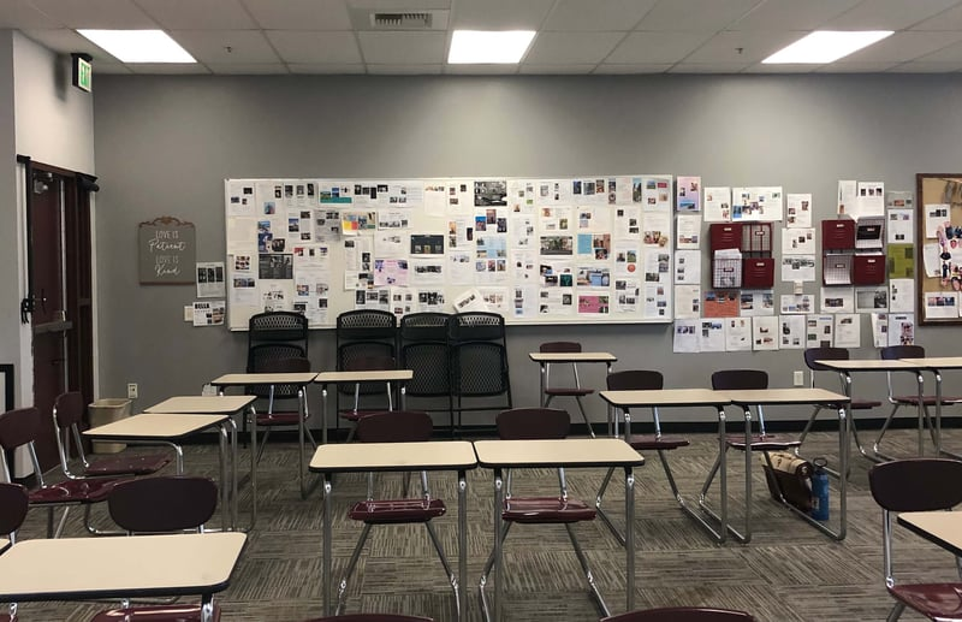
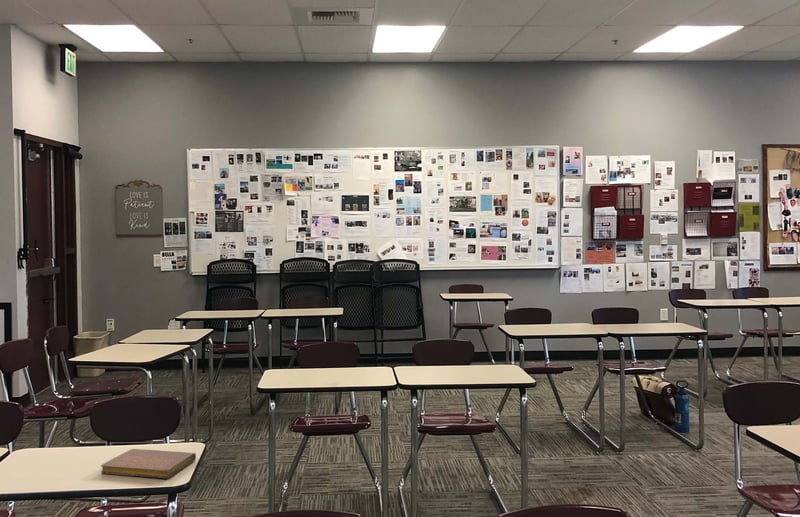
+ notebook (149, 462)
